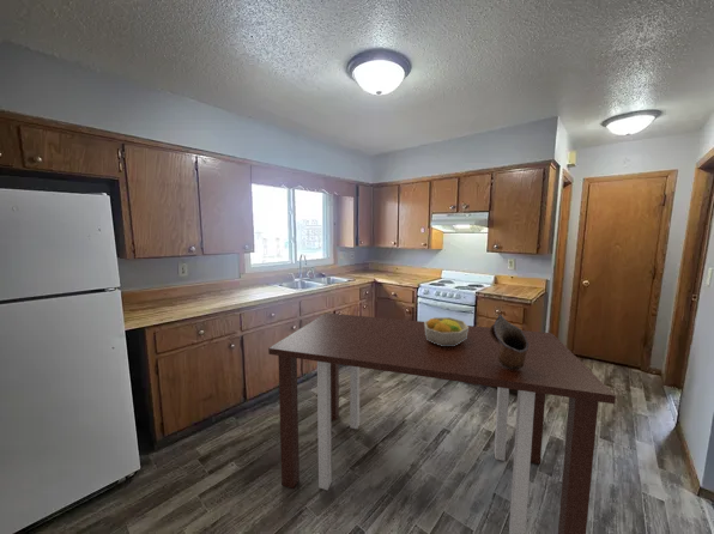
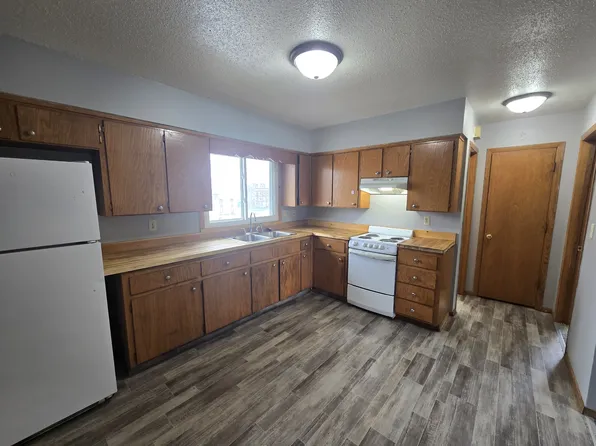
- dining table (424, 376)
- ceramic pitcher (508, 340)
- fruit bowl (444, 328)
